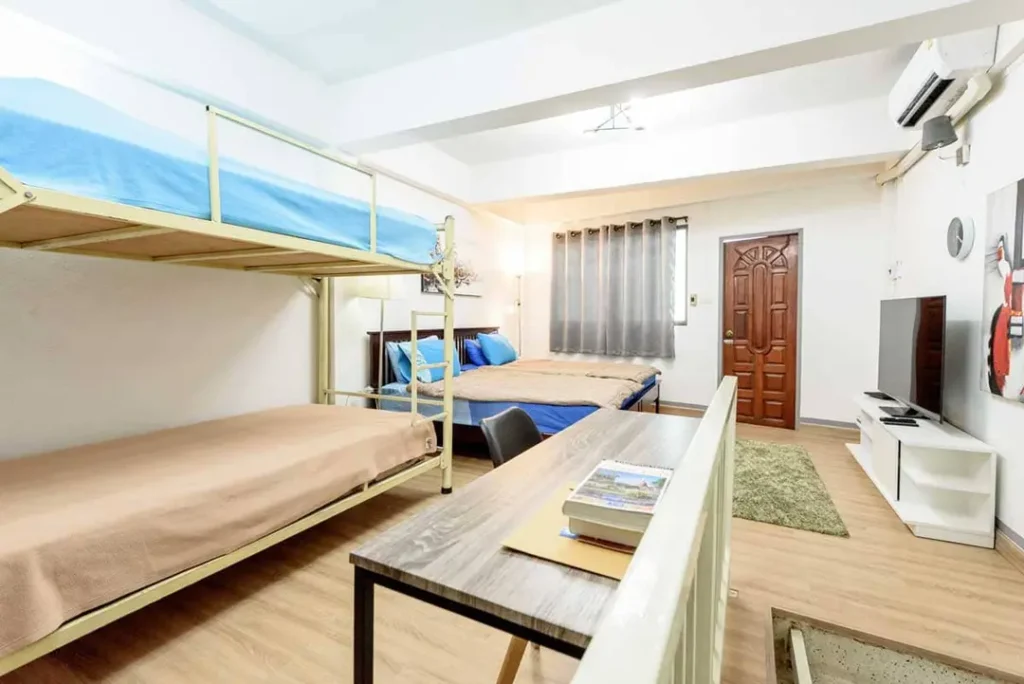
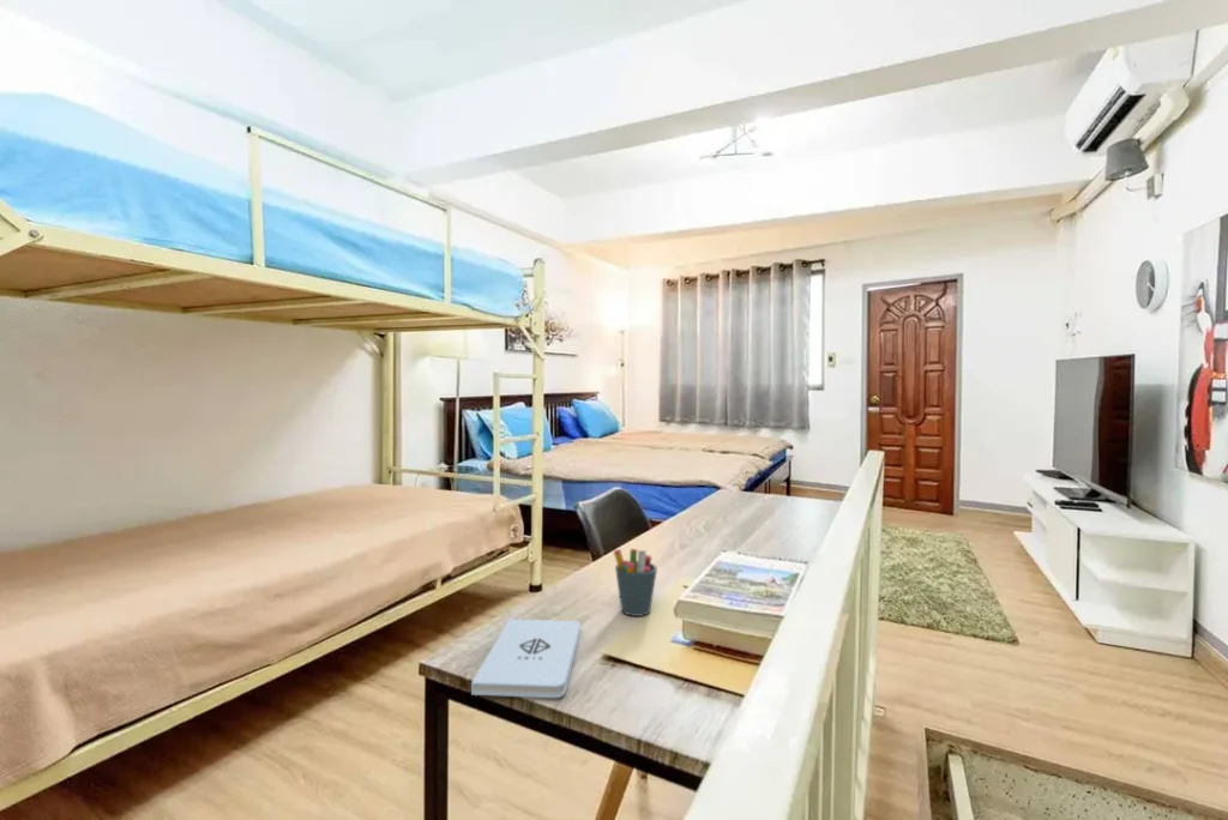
+ notepad (532, 653)
+ pen holder (634, 577)
